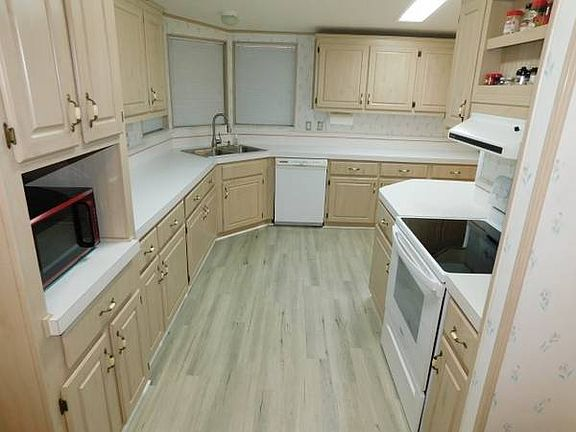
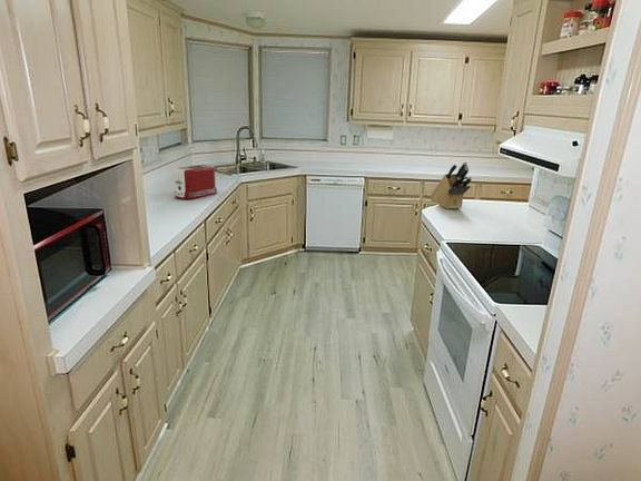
+ toaster (195, 180)
+ knife block (451, 183)
